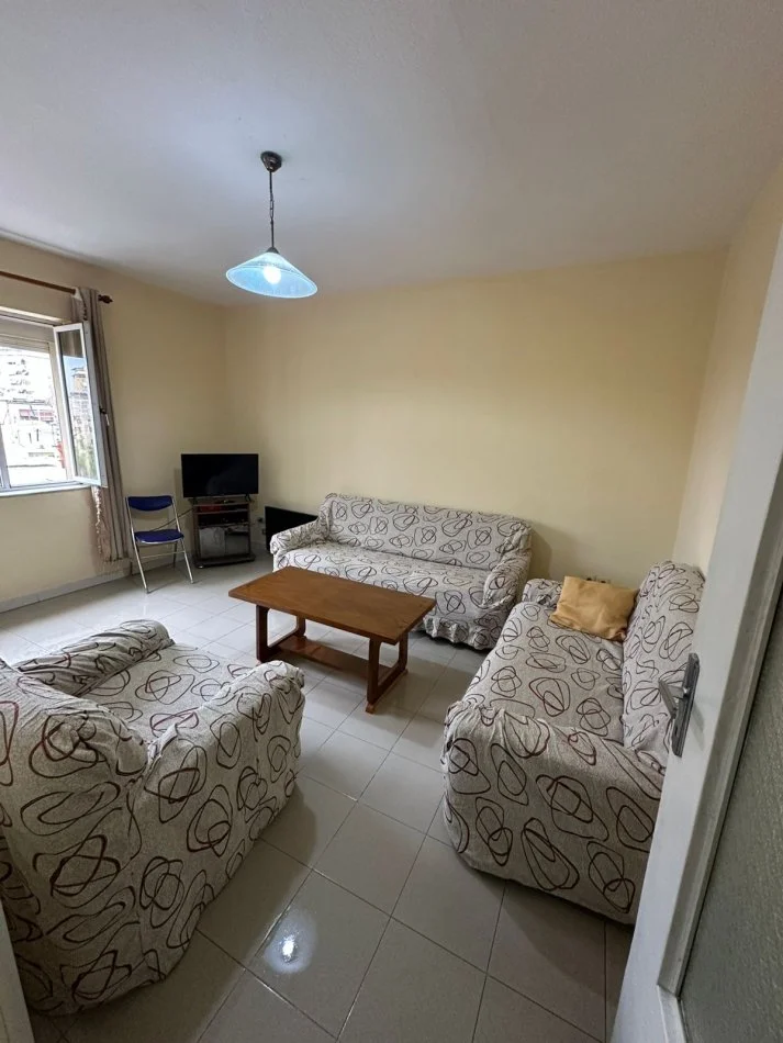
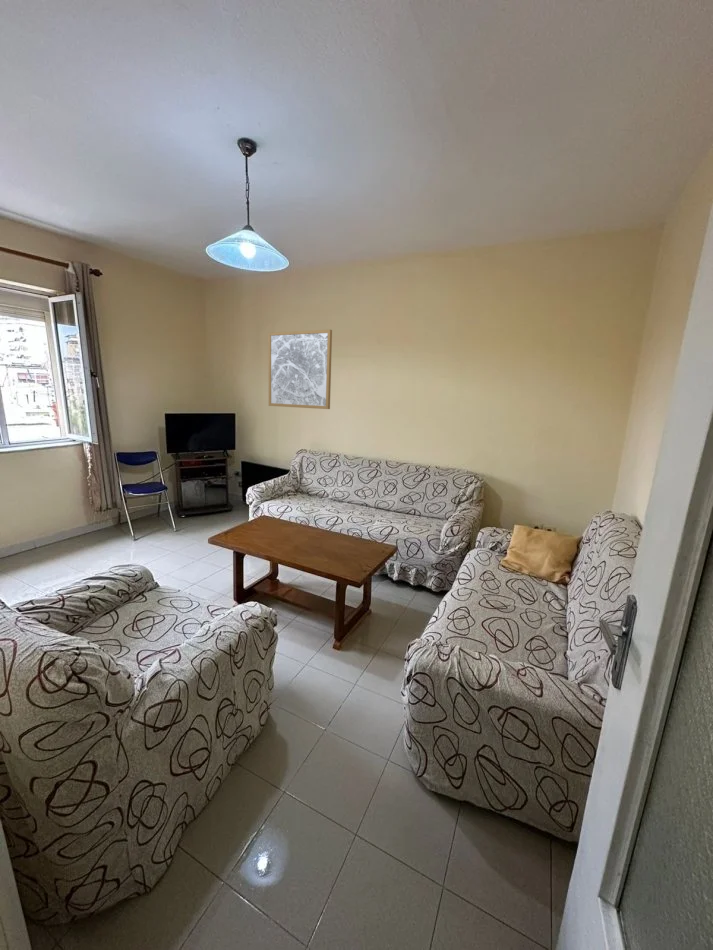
+ wall art (298, 370)
